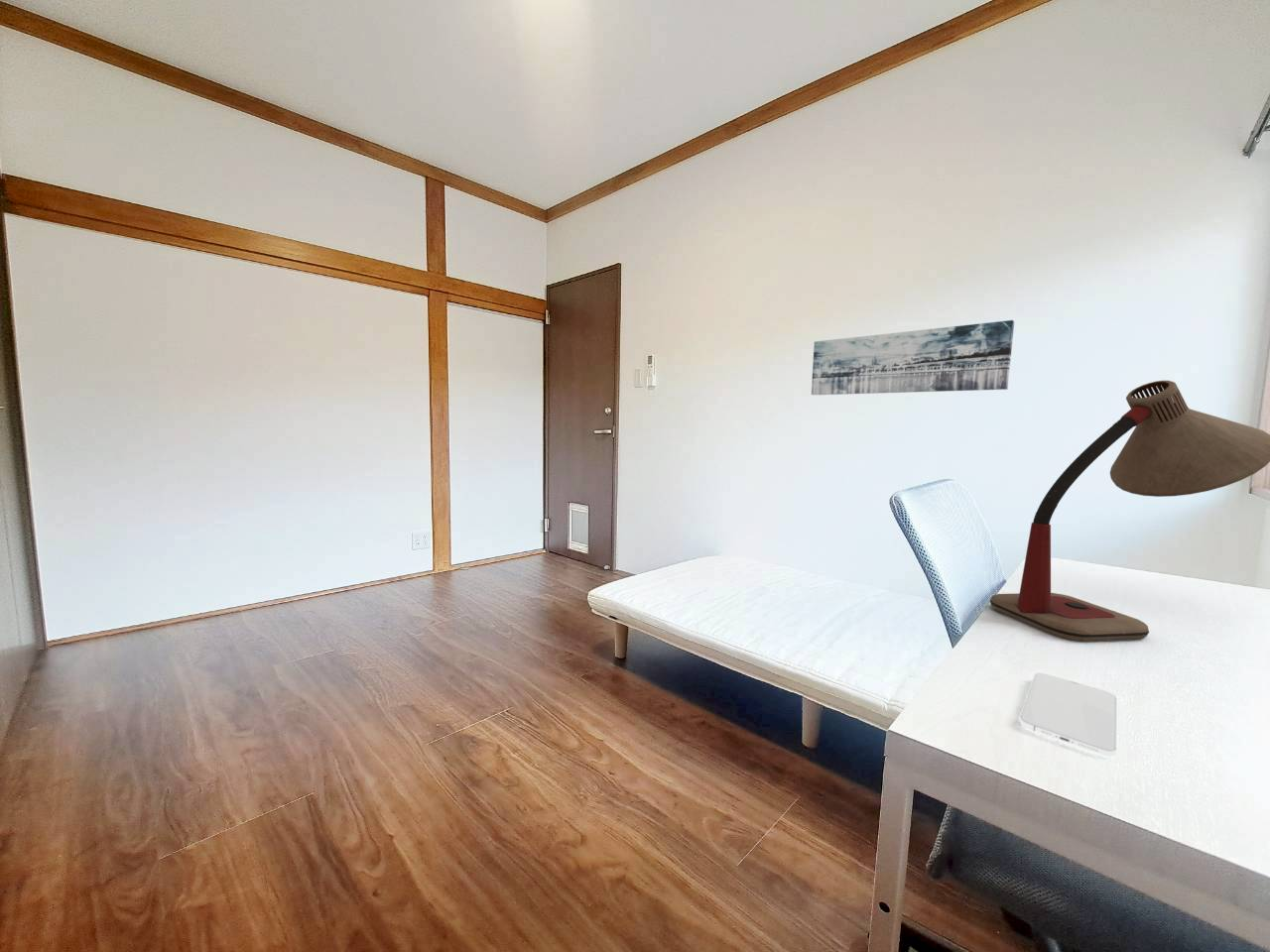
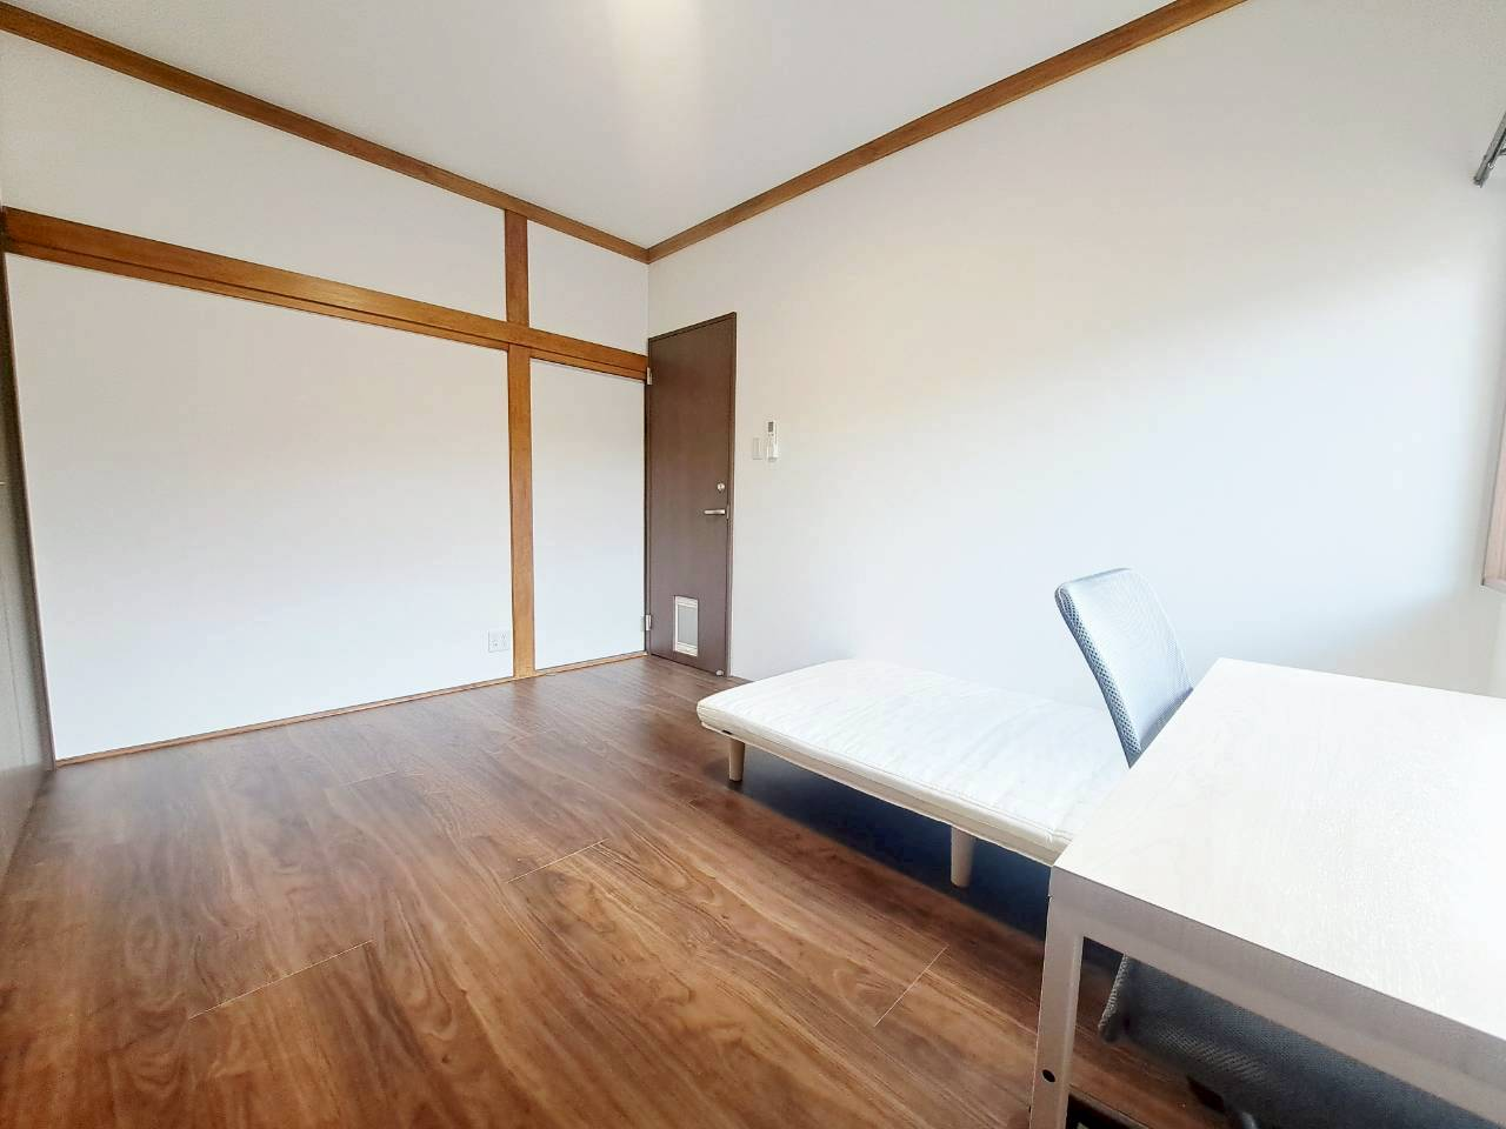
- smartphone (1070, 709)
- desk lamp (1126, 491)
- wall art (899, 362)
